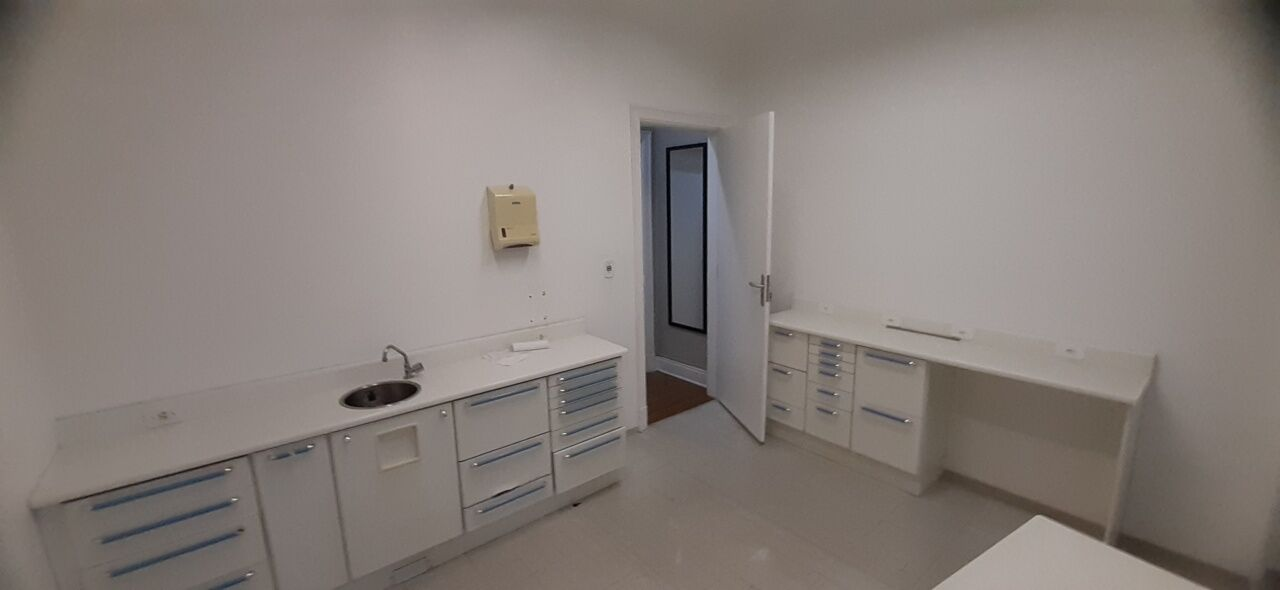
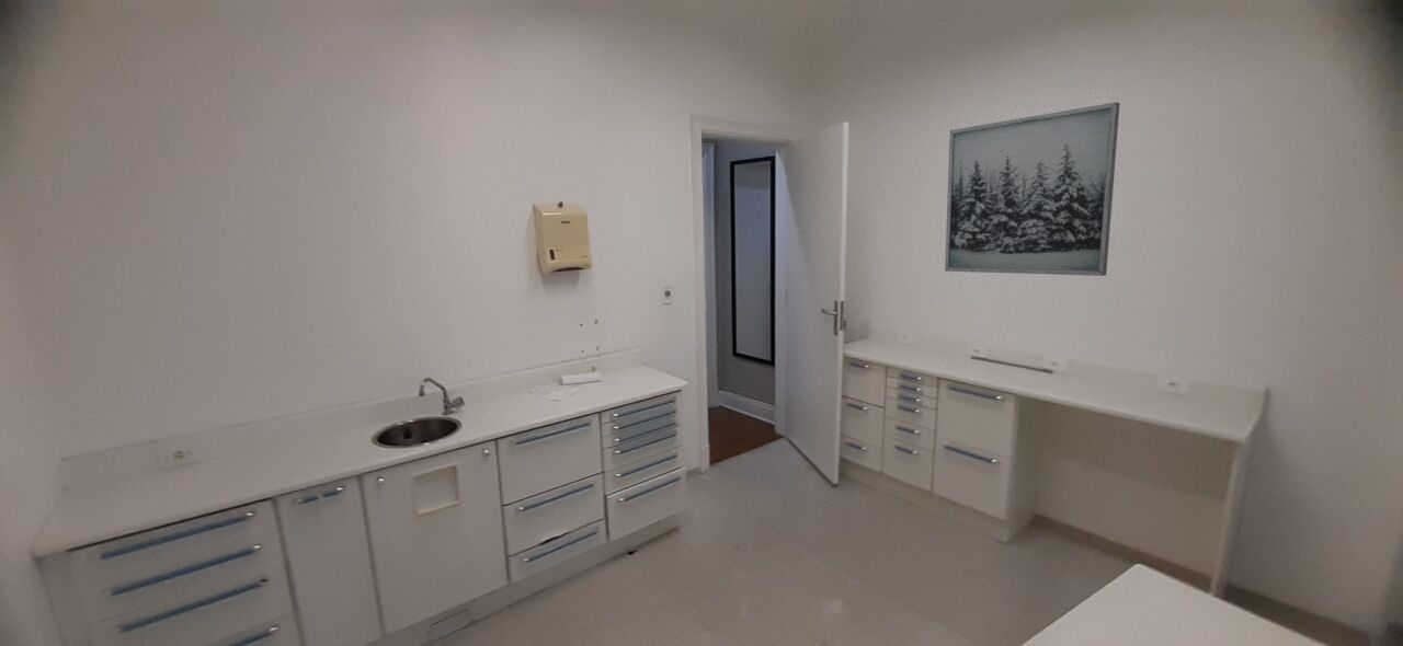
+ wall art (1022, 197)
